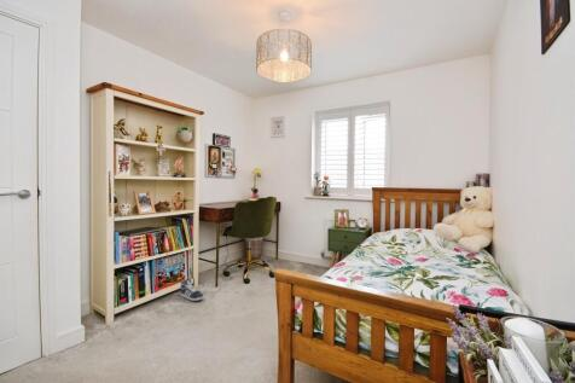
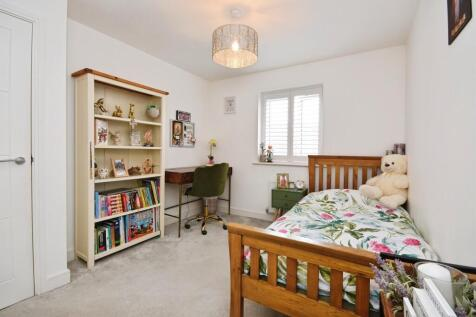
- sneaker (191, 289)
